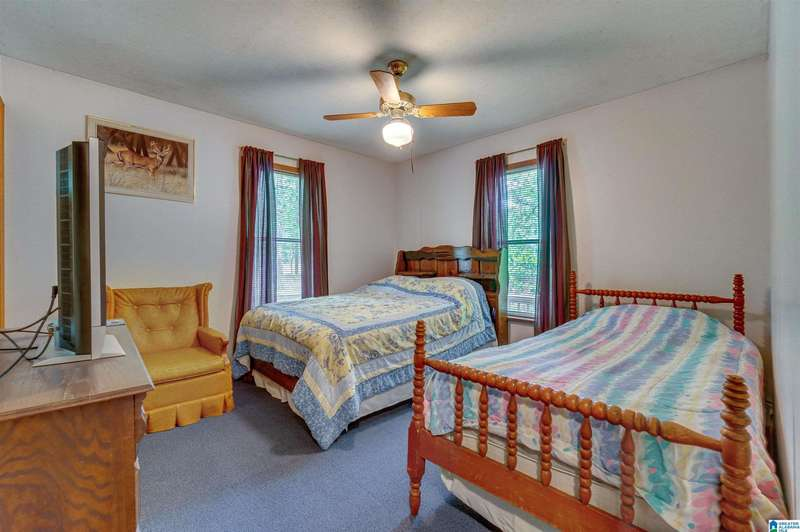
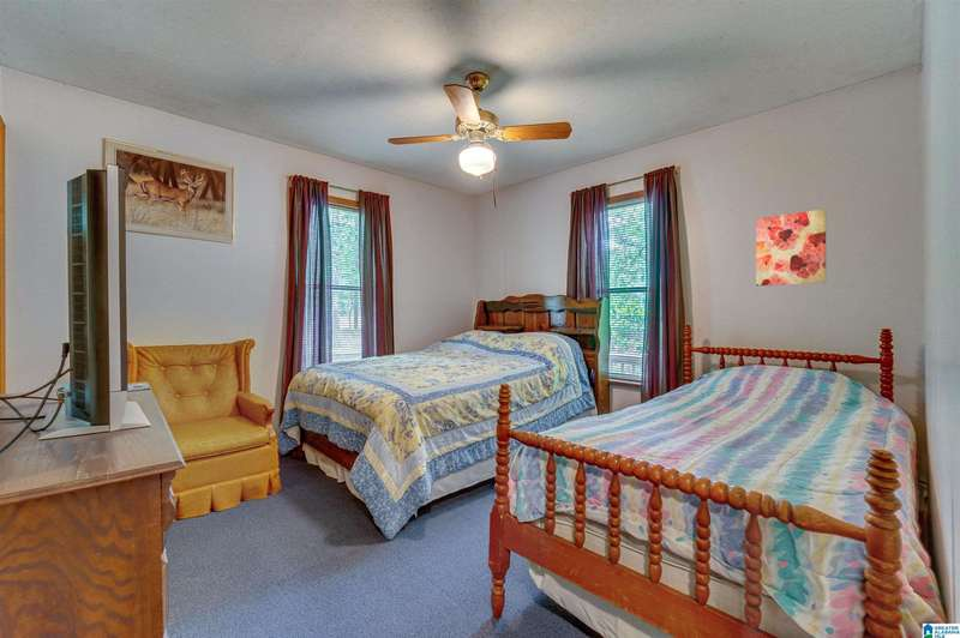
+ wall art (788, 248)
